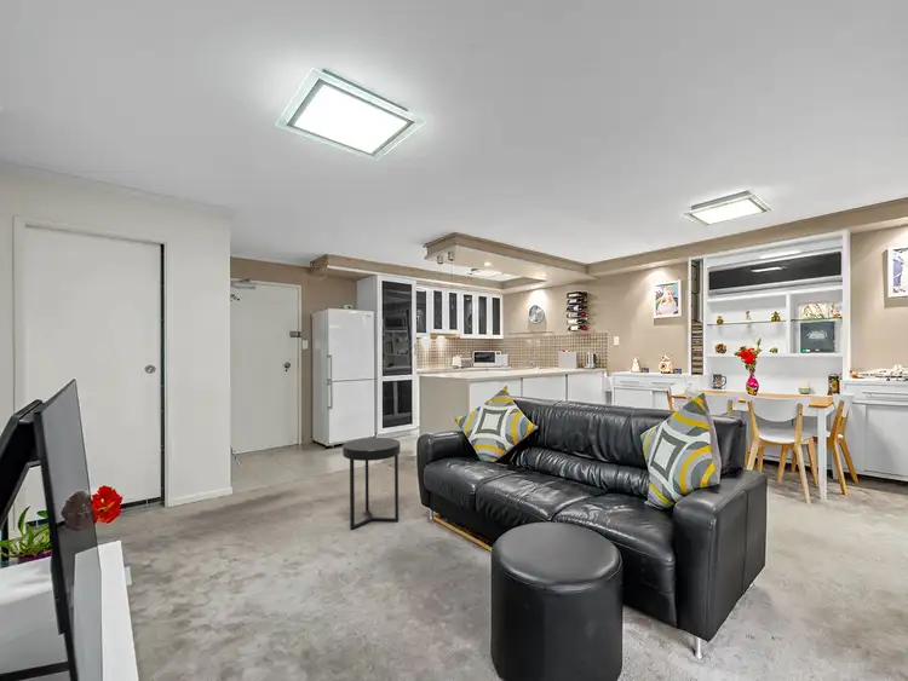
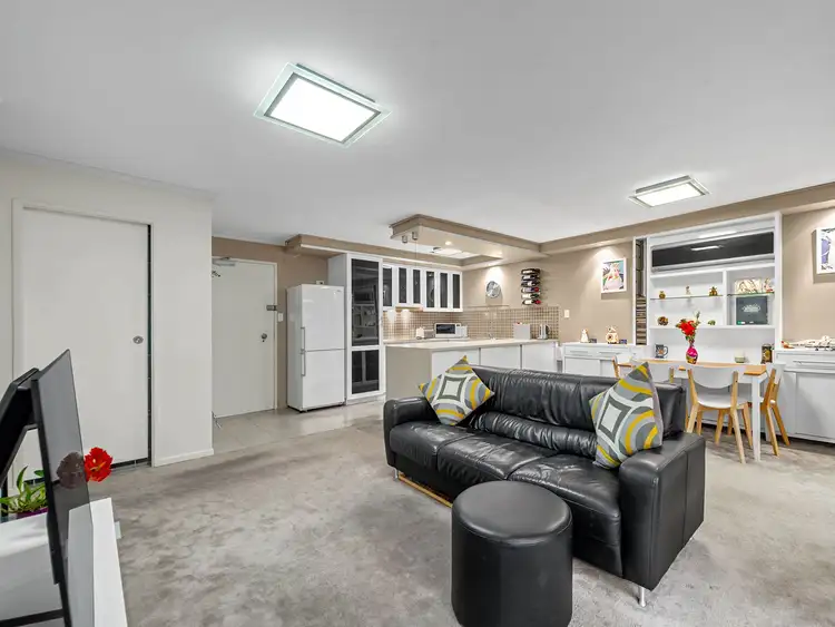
- side table (367, 481)
